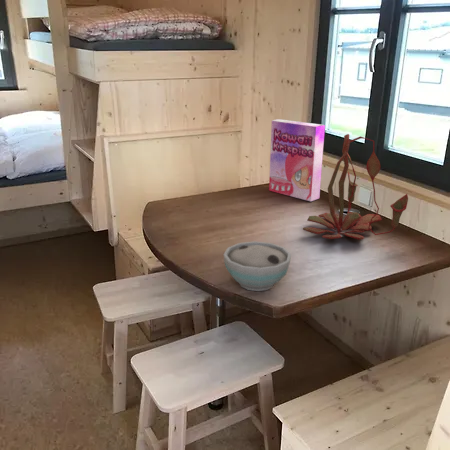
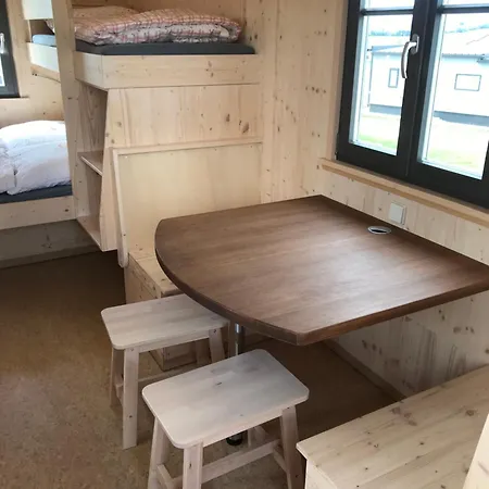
- cereal box (295, 159)
- plant (354, 183)
- bowl (257, 266)
